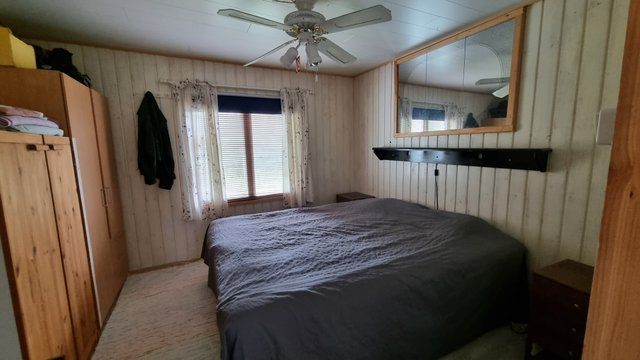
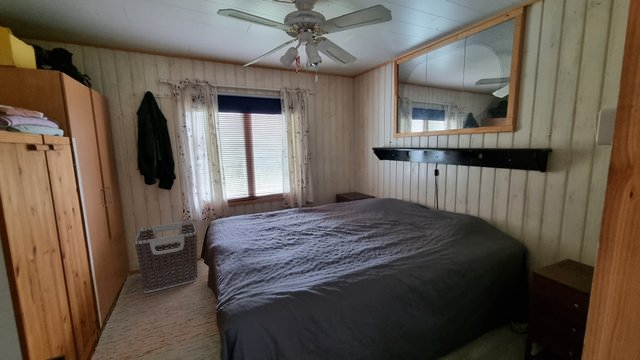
+ clothes hamper (169, 254)
